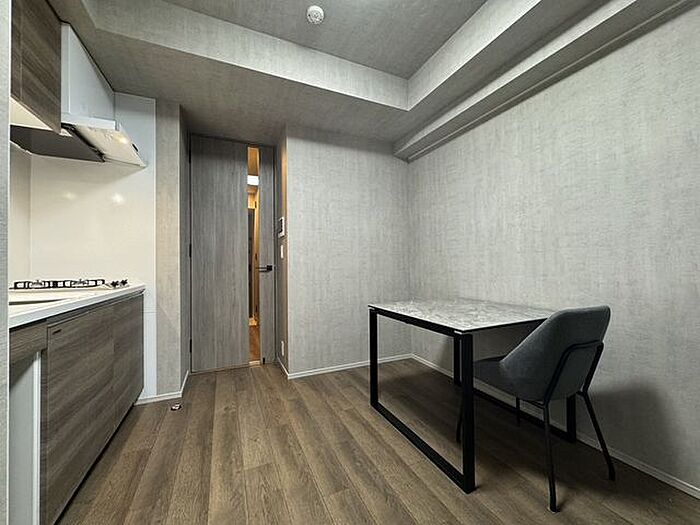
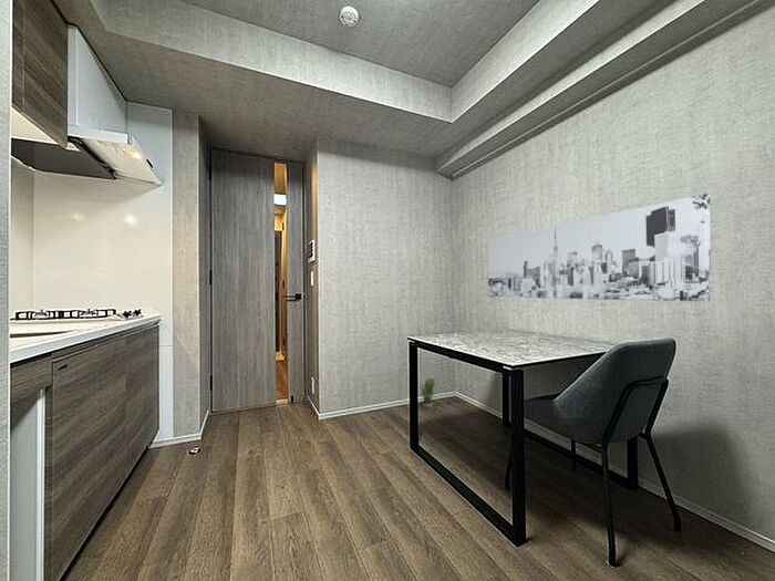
+ potted plant (427, 391)
+ wall art (565, 261)
